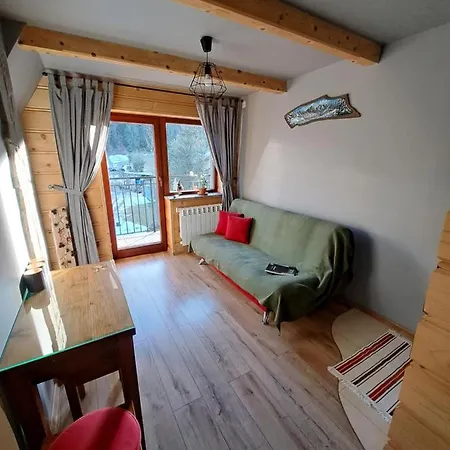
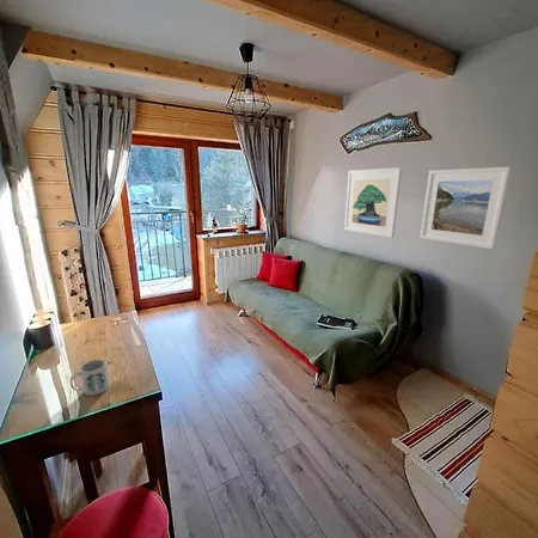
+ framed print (369, 202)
+ mug (88, 378)
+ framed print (459, 207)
